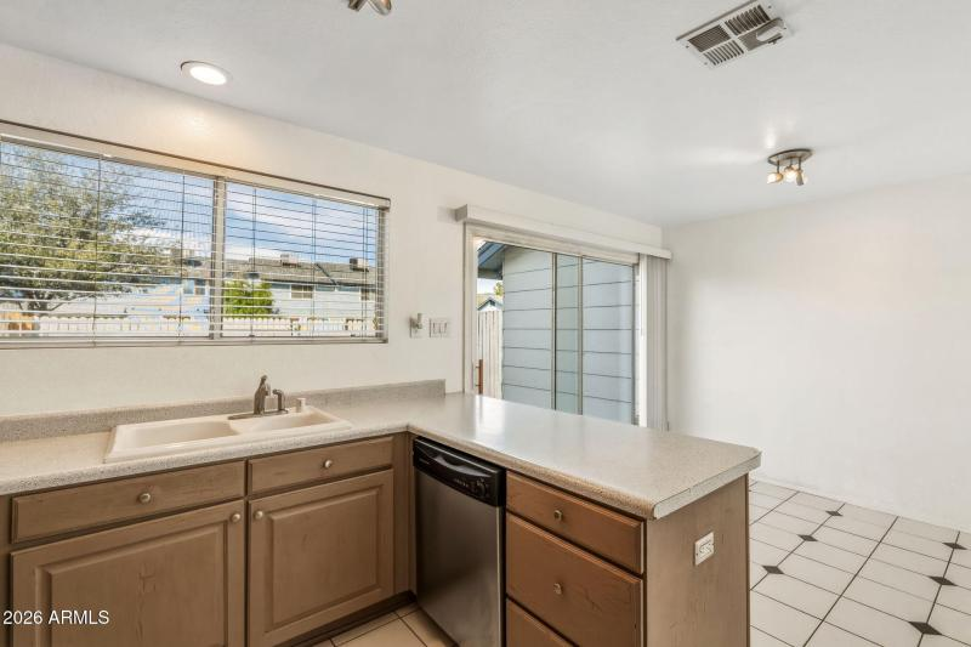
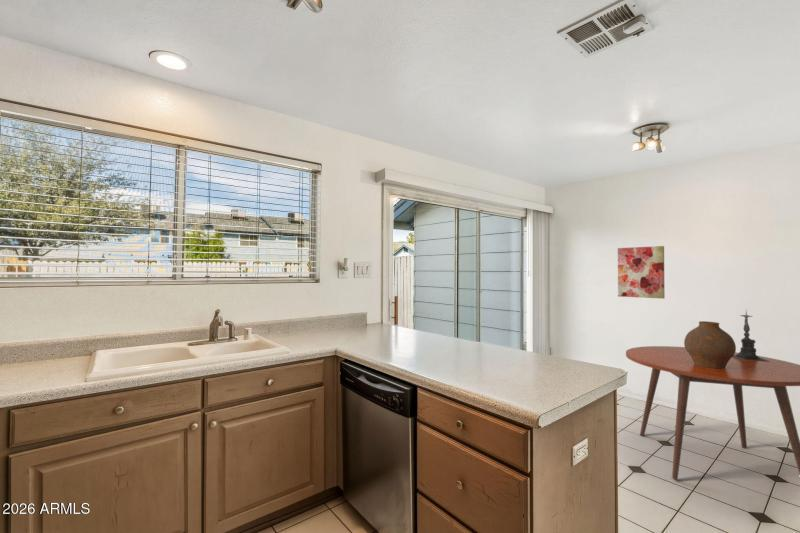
+ dining table (736, 410)
+ vase (709, 343)
+ wall art (640, 272)
+ candle holder (746, 332)
